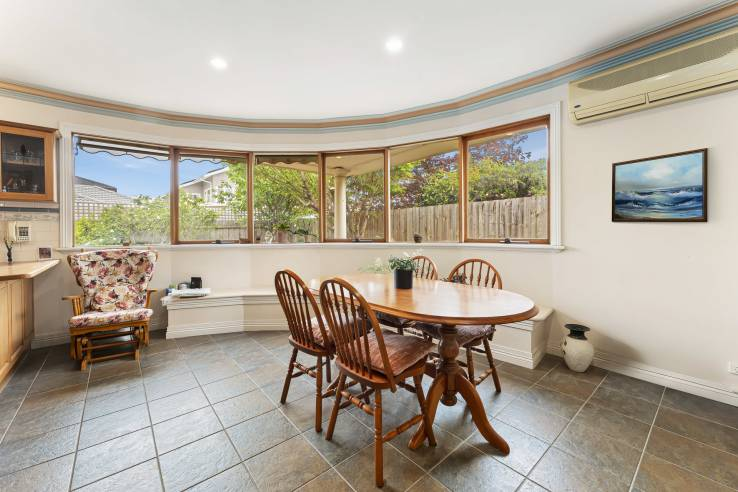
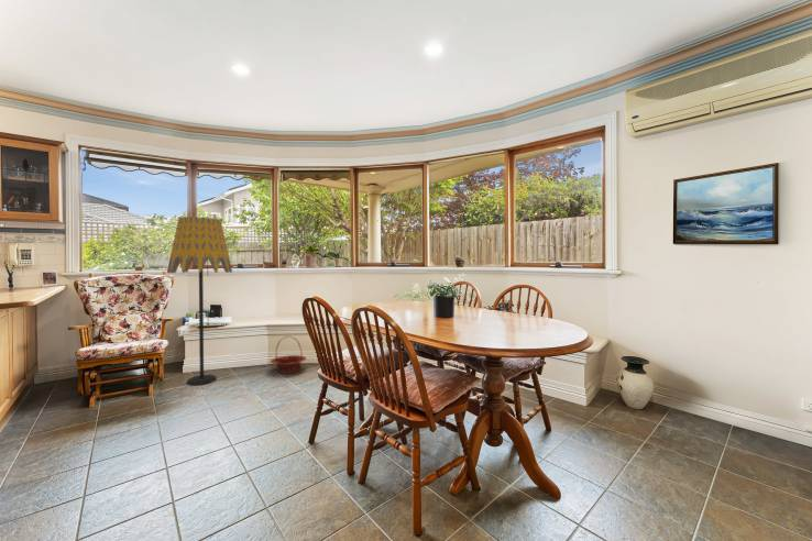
+ basket (288, 355)
+ floor lamp (200, 300)
